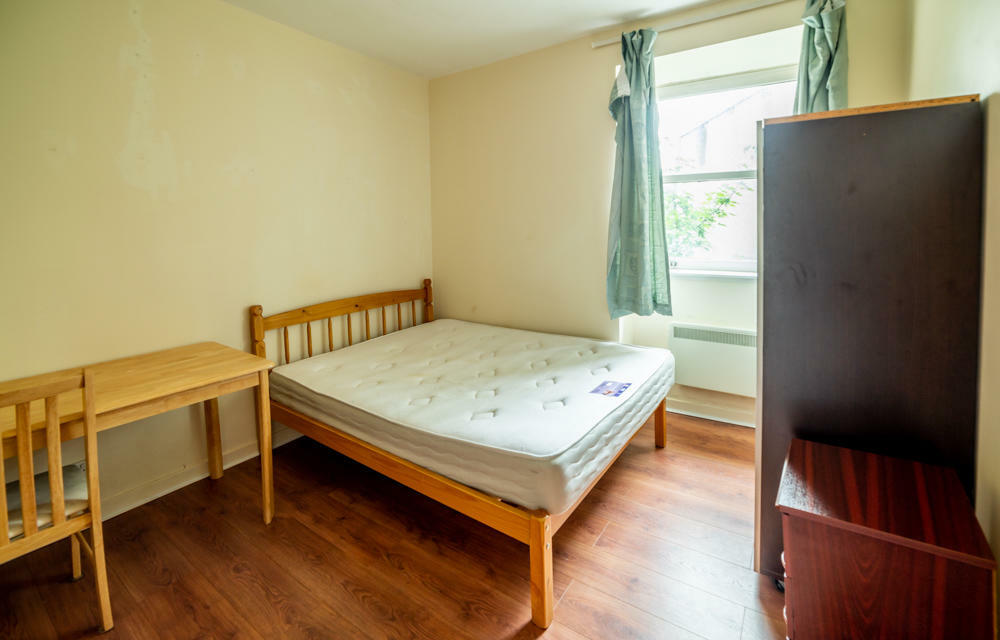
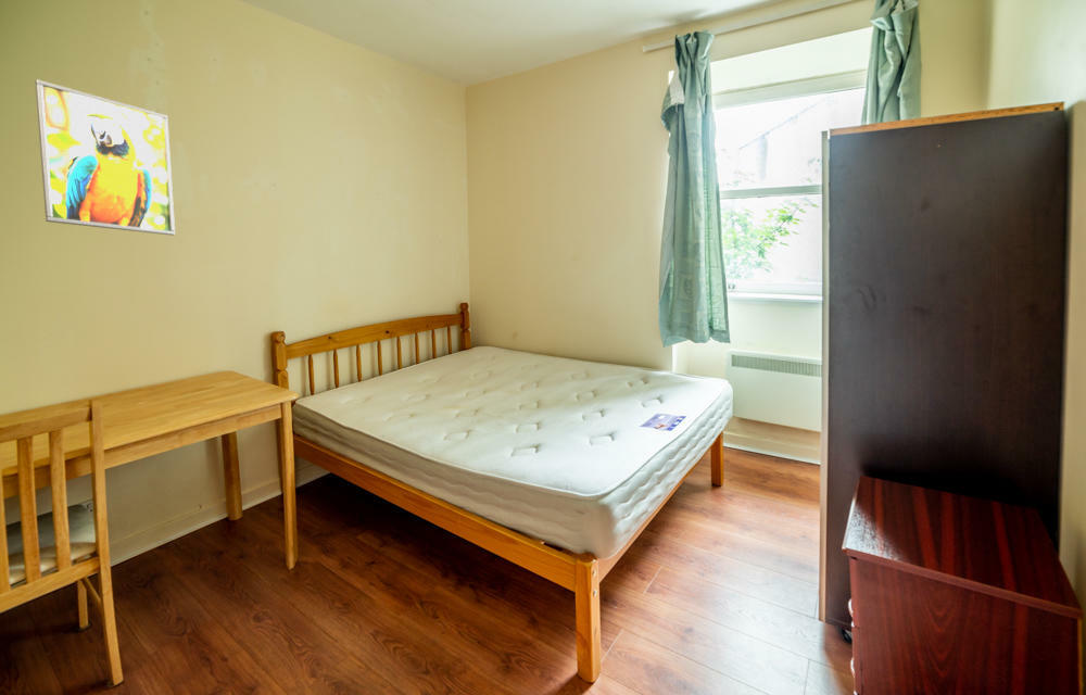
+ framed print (111, 164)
